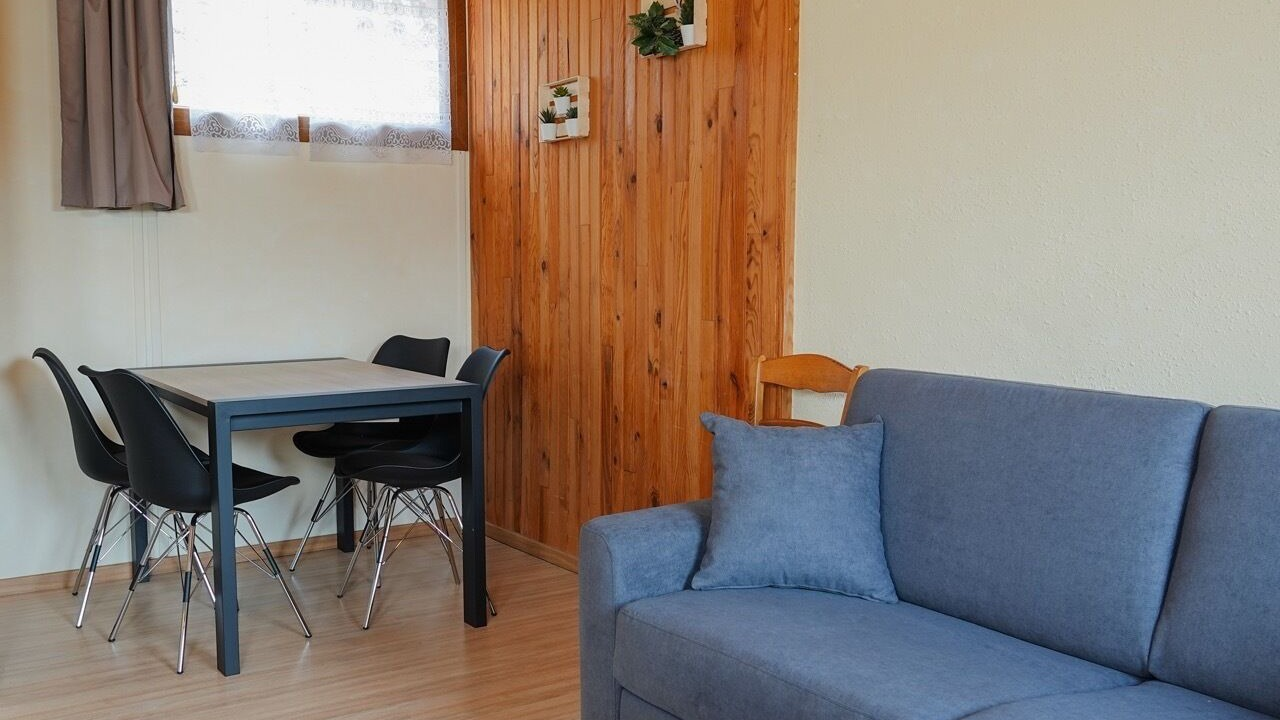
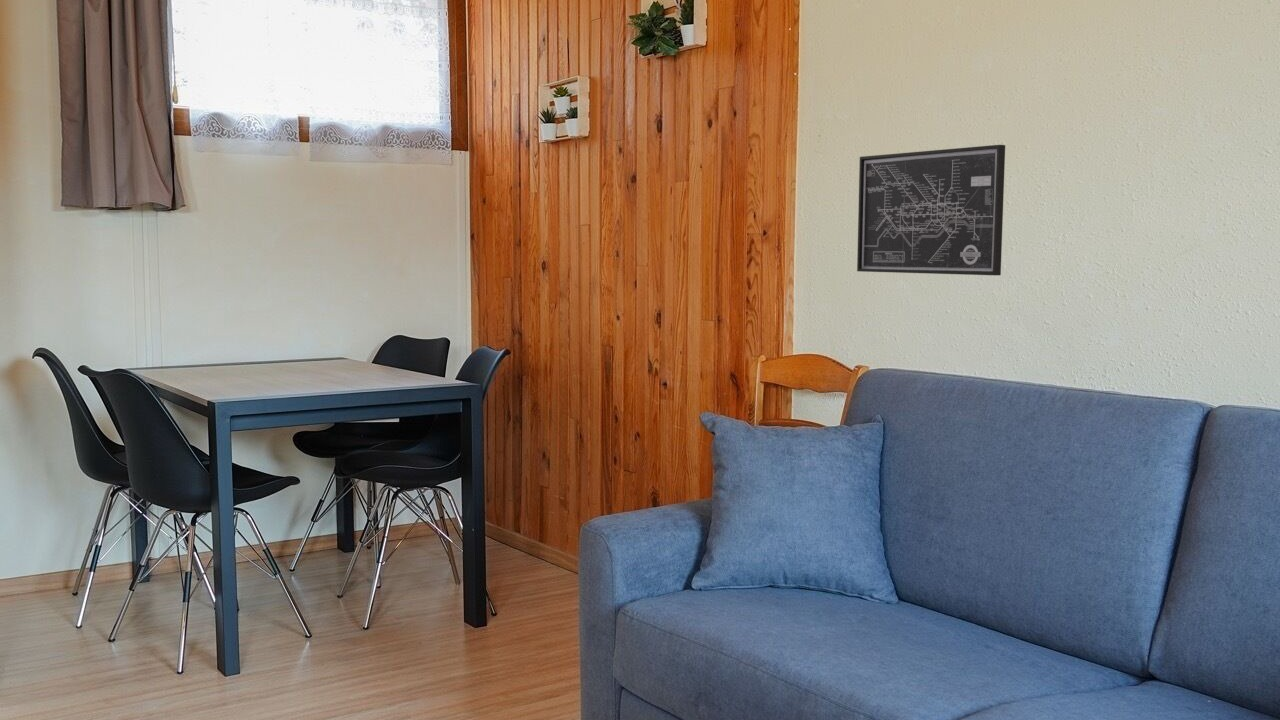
+ wall art (926, 212)
